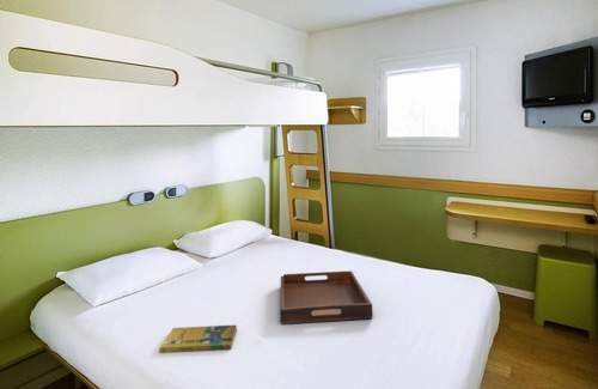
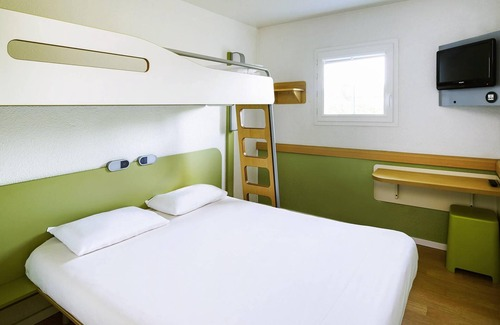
- booklet (200, 338)
- serving tray (321, 293)
